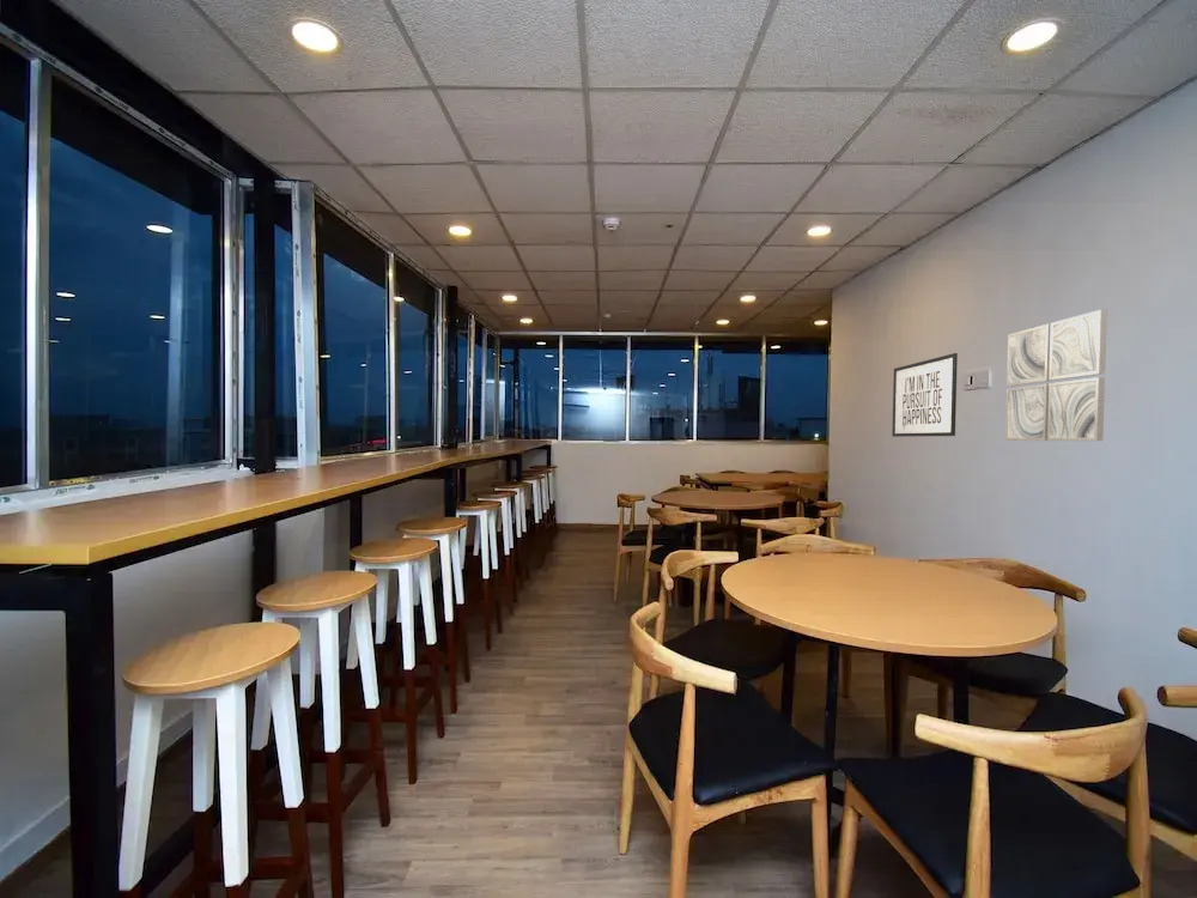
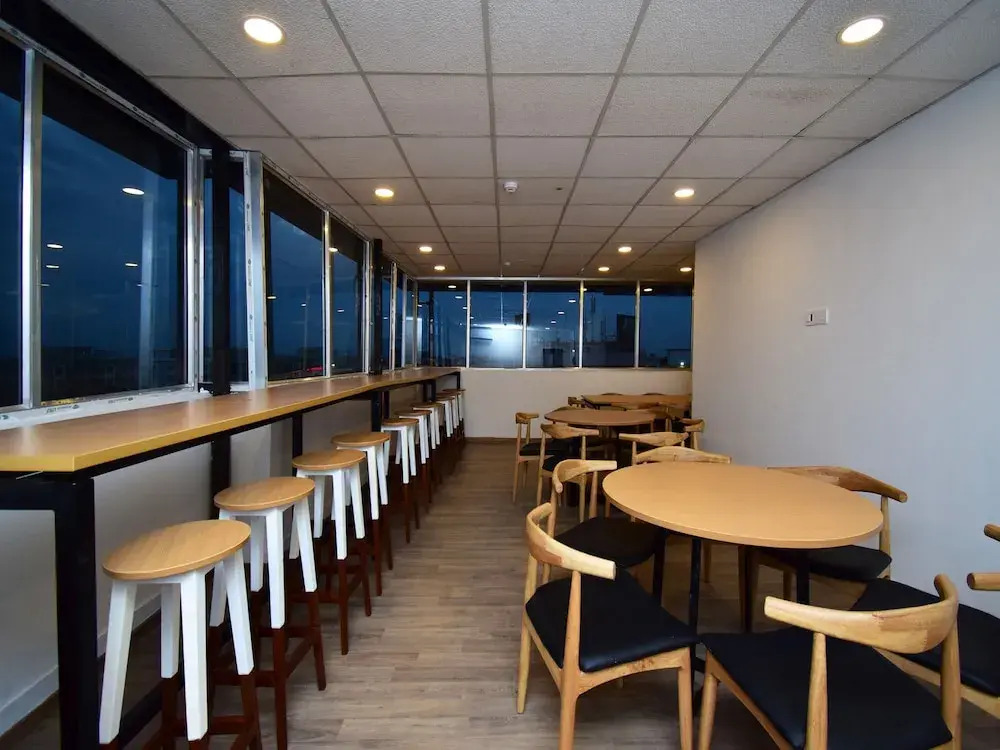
- wall art (1050, 383)
- mirror (920, 399)
